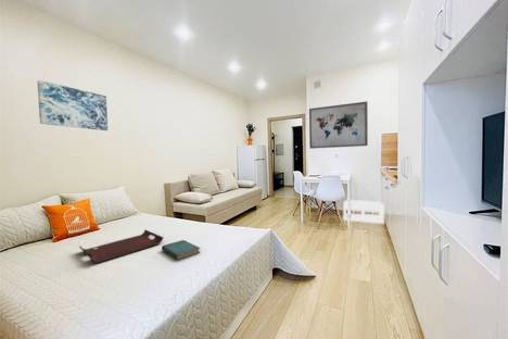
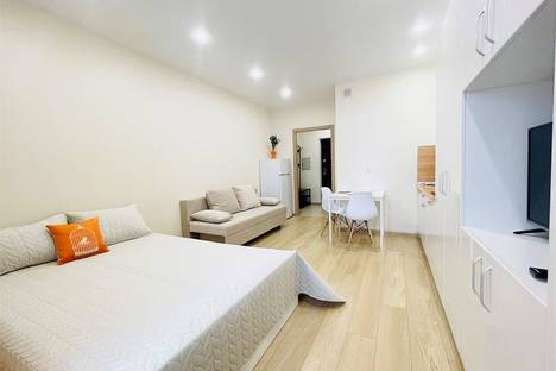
- wall art (336, 126)
- wall art (76, 108)
- serving tray (123, 243)
- storage bin (363, 209)
- book (180, 249)
